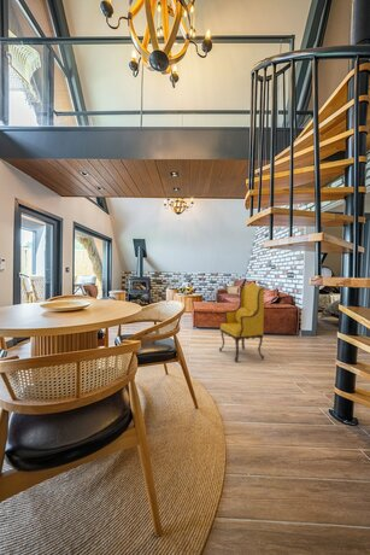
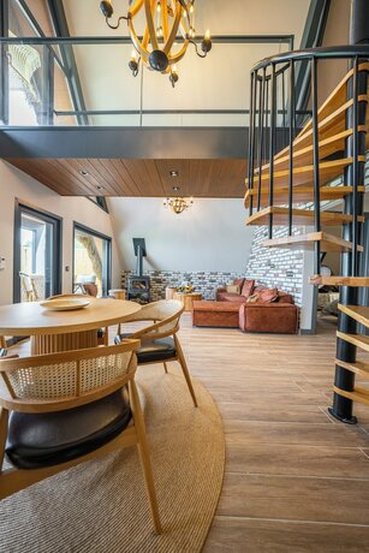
- armchair (241, 319)
